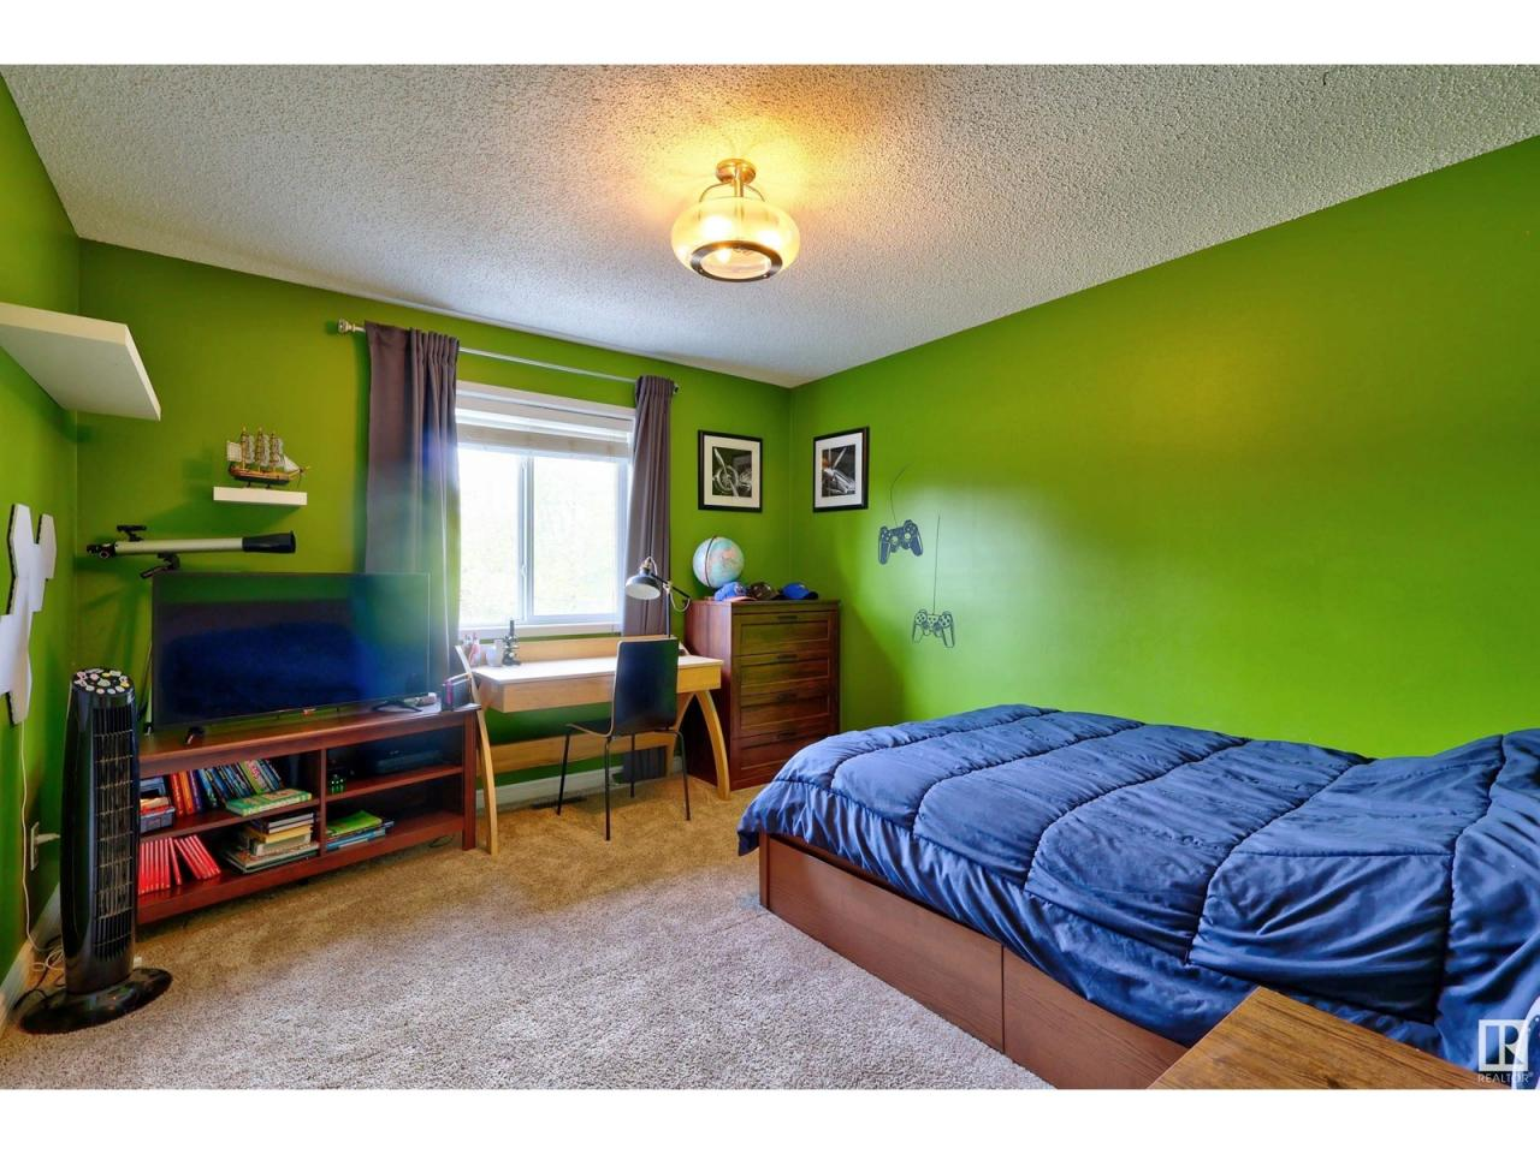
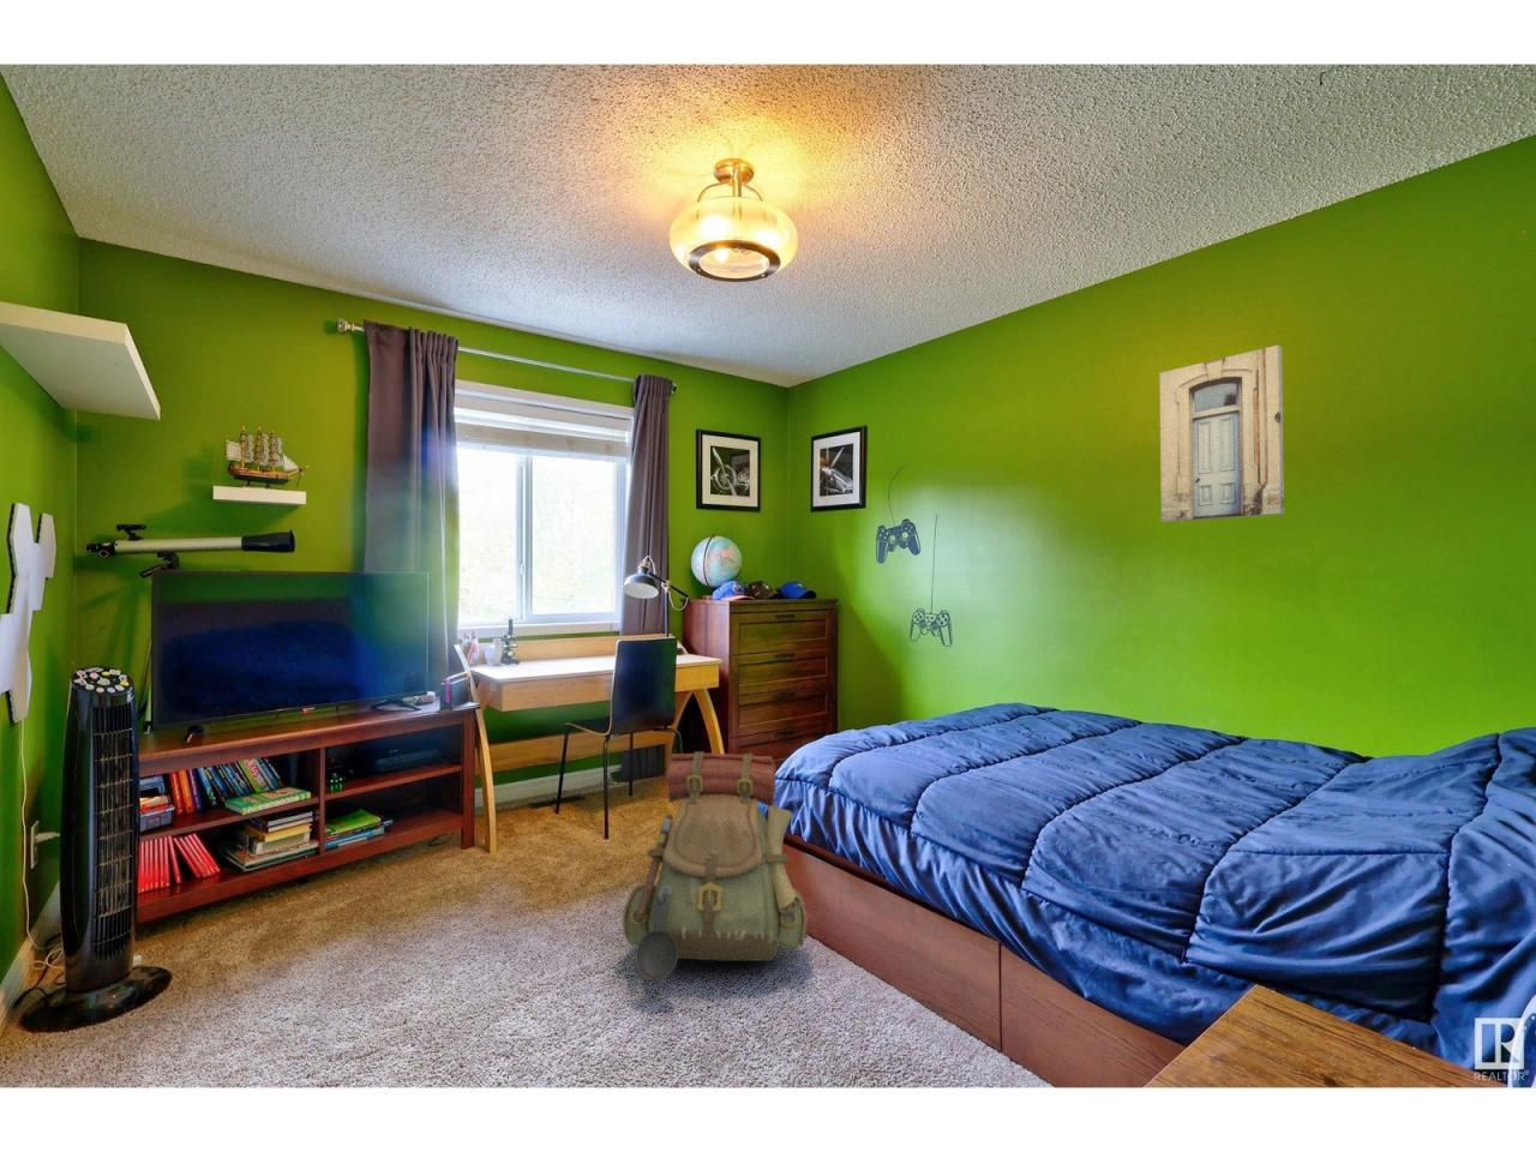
+ wall art (1218, 439)
+ backpack (709, 862)
